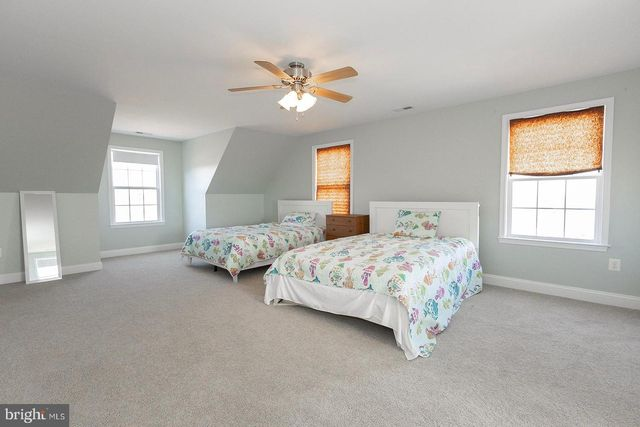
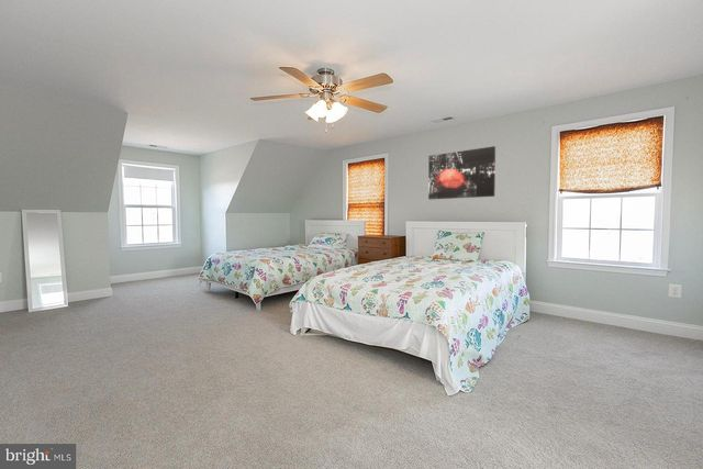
+ wall art (459, 175)
